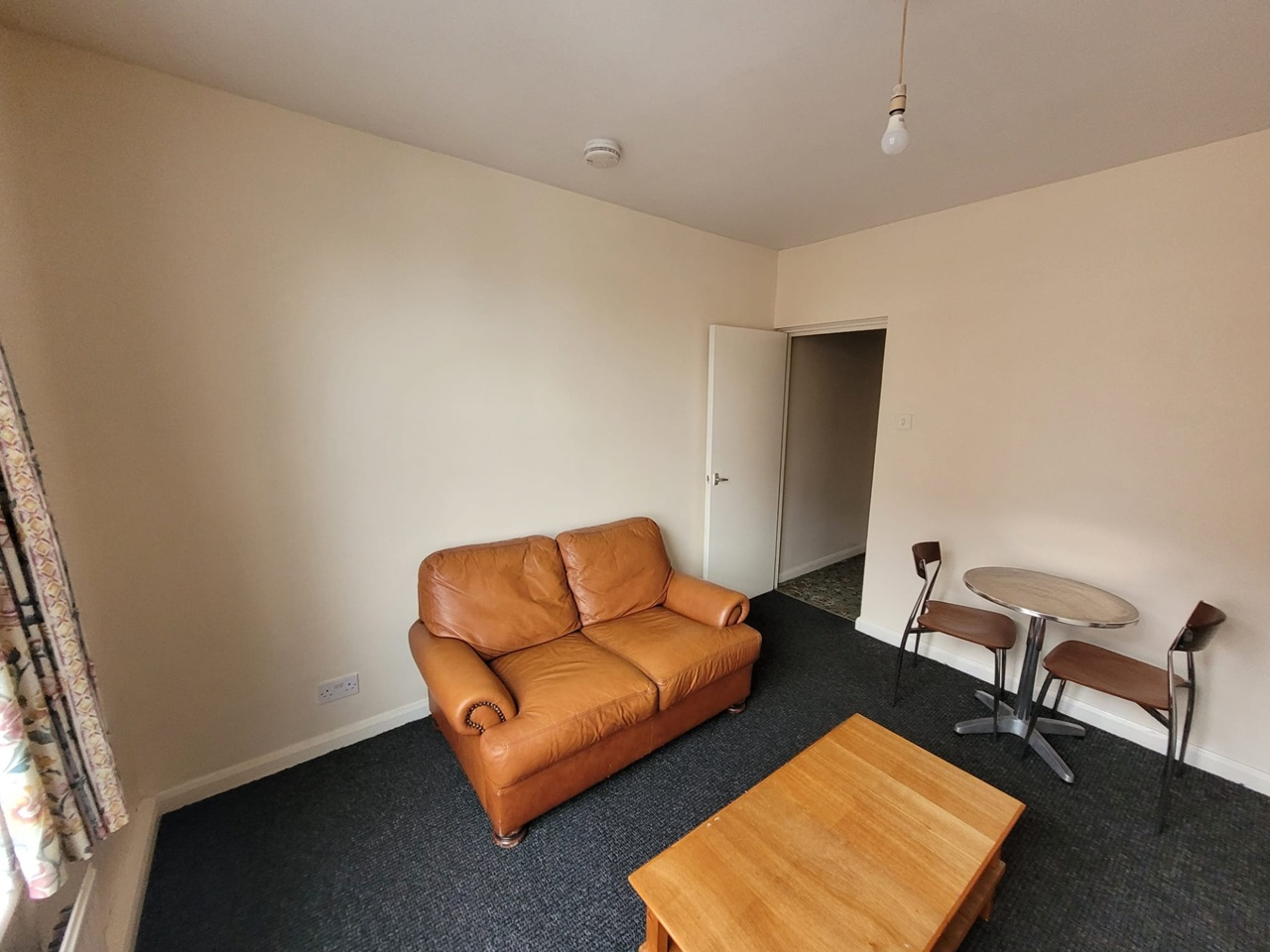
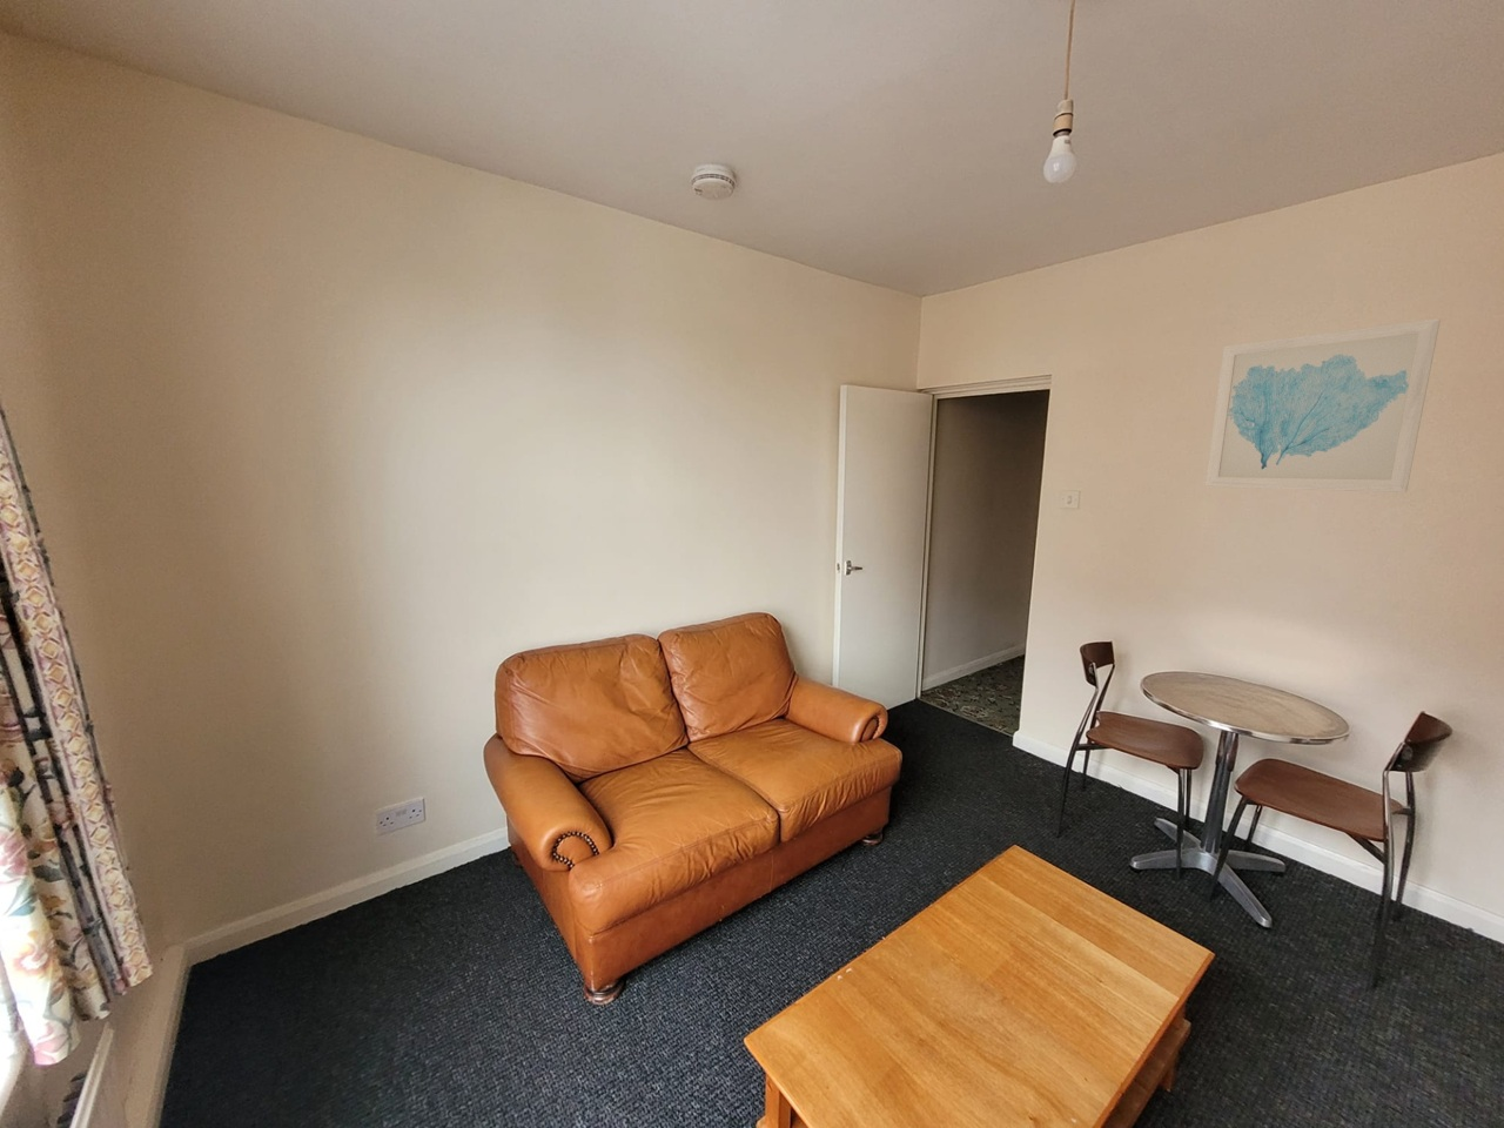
+ wall art (1307, 414)
